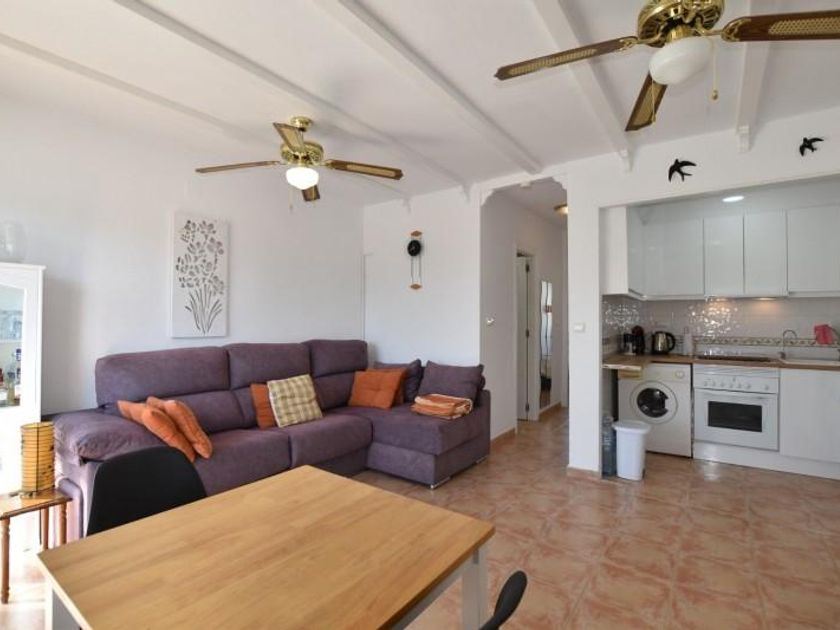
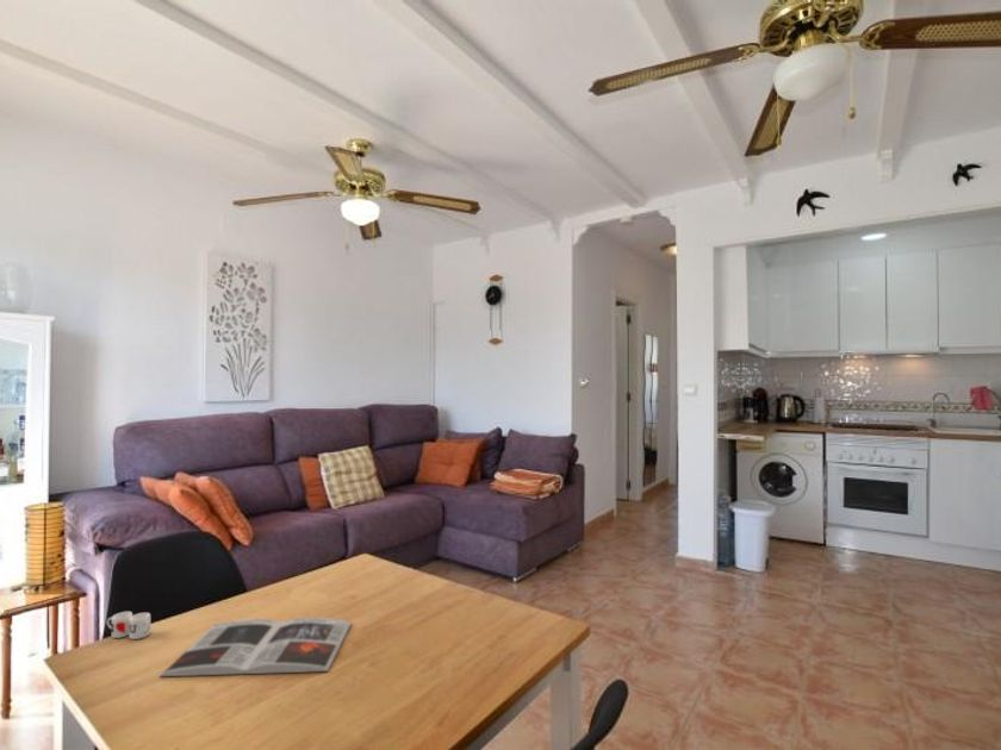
+ mug (130, 625)
+ magazine (265, 643)
